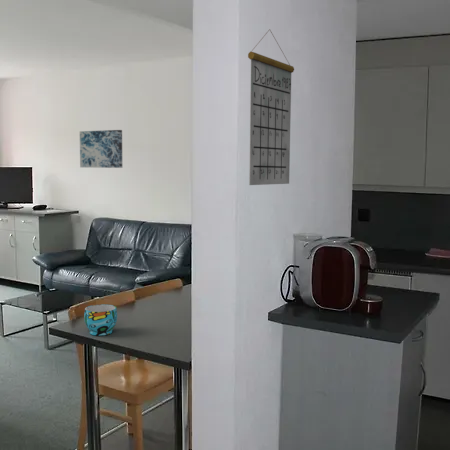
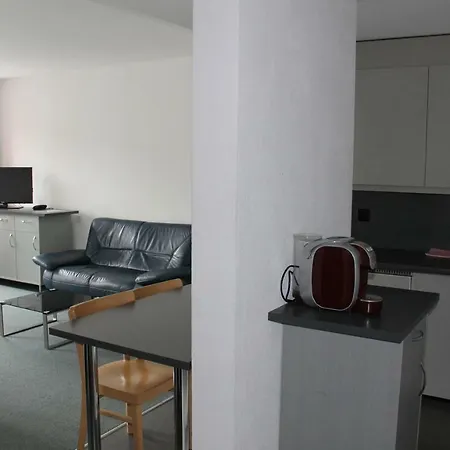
- wall art (100, 149)
- calendar (271, 107)
- cup (101, 319)
